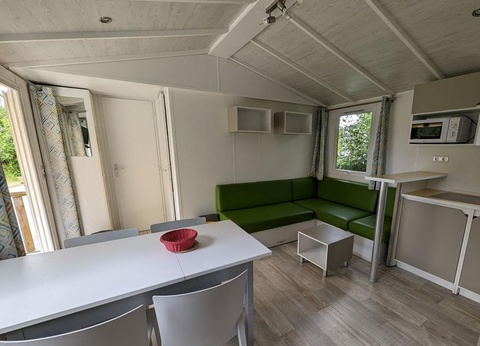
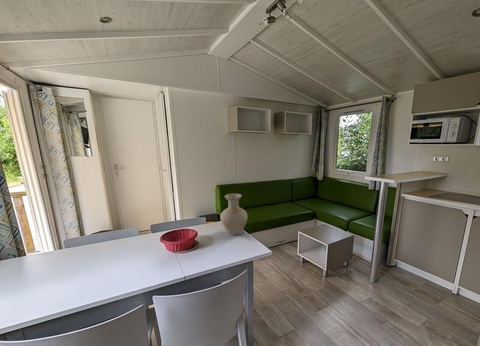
+ vase (233, 213)
